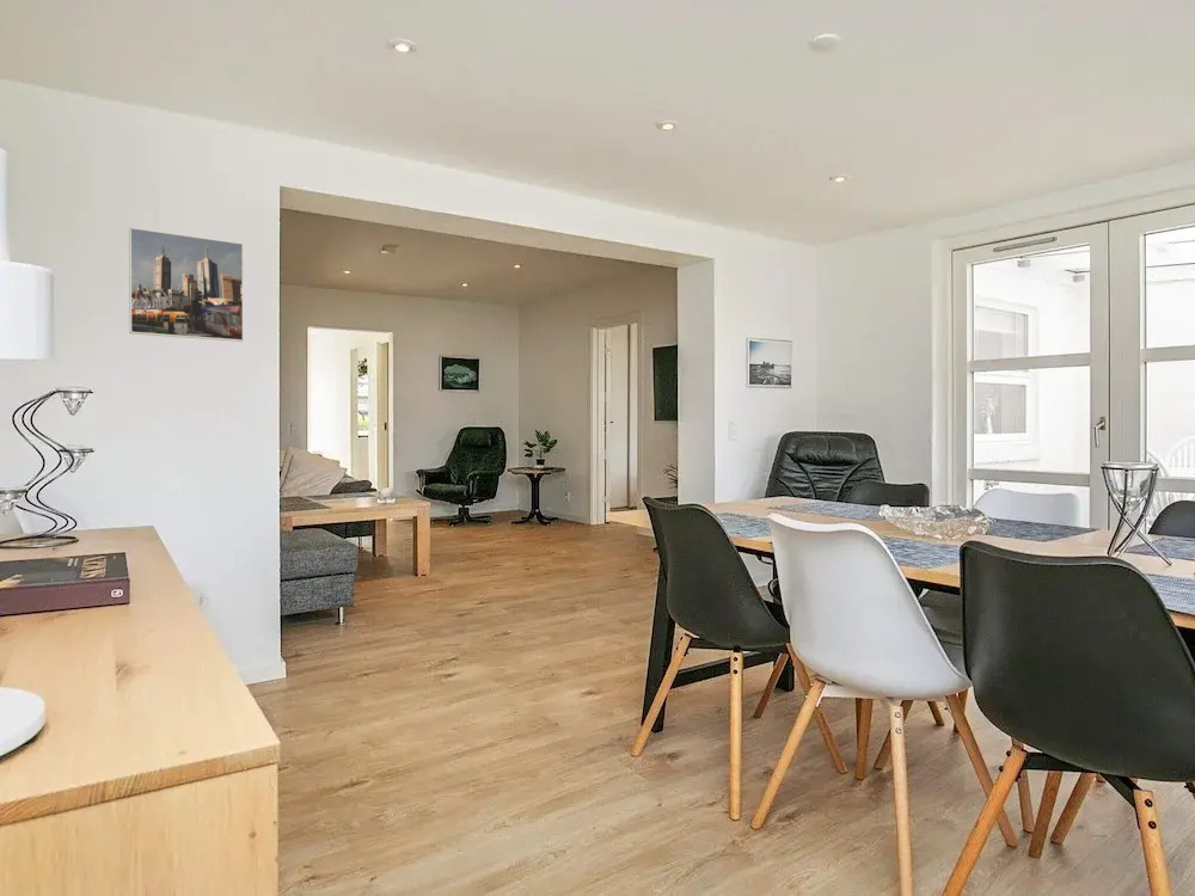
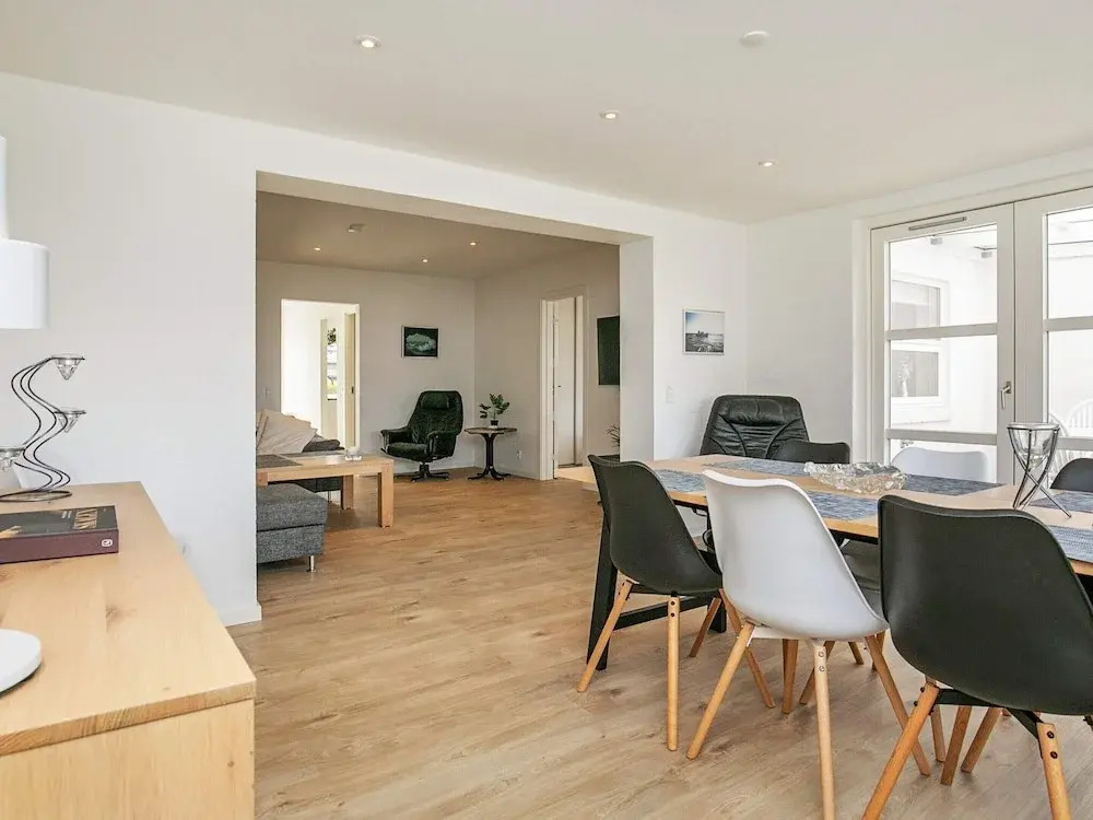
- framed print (188, 287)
